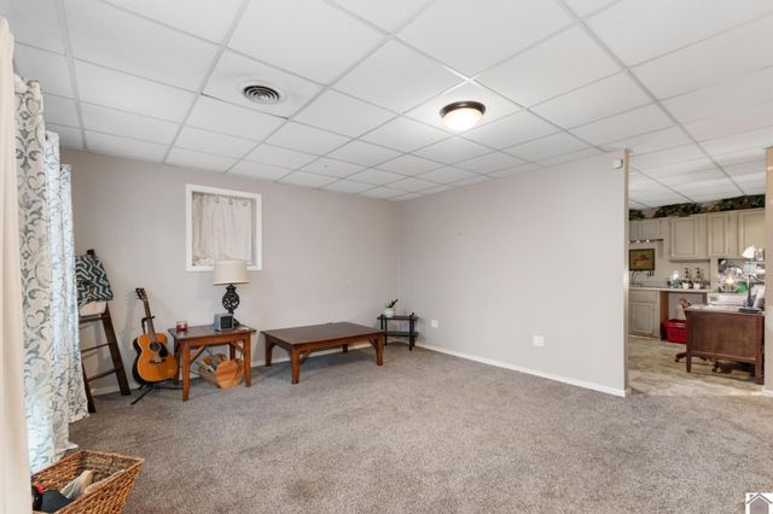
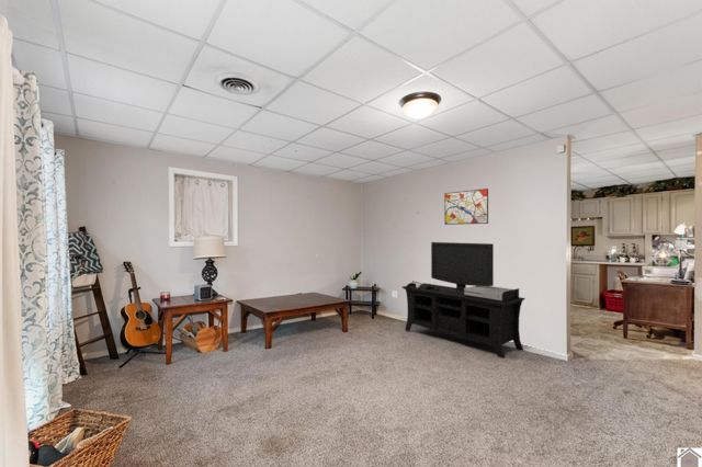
+ media console (456, 291)
+ wall art (465, 207)
